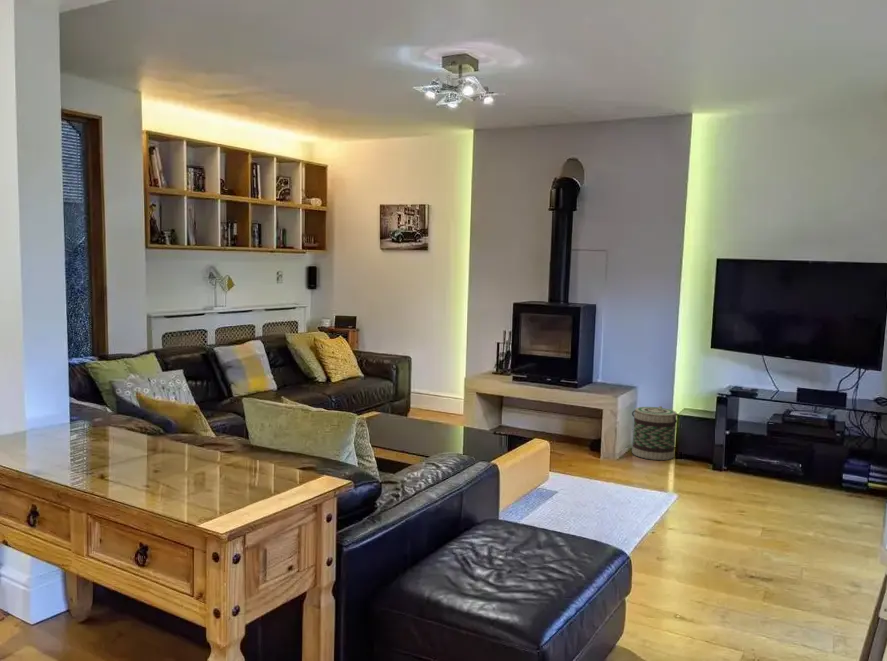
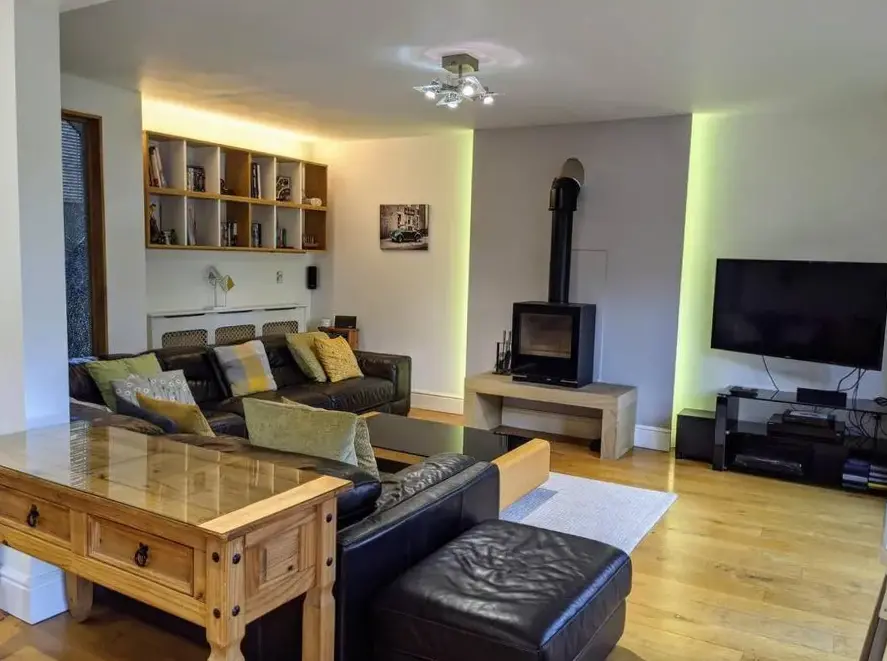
- basket (654, 431)
